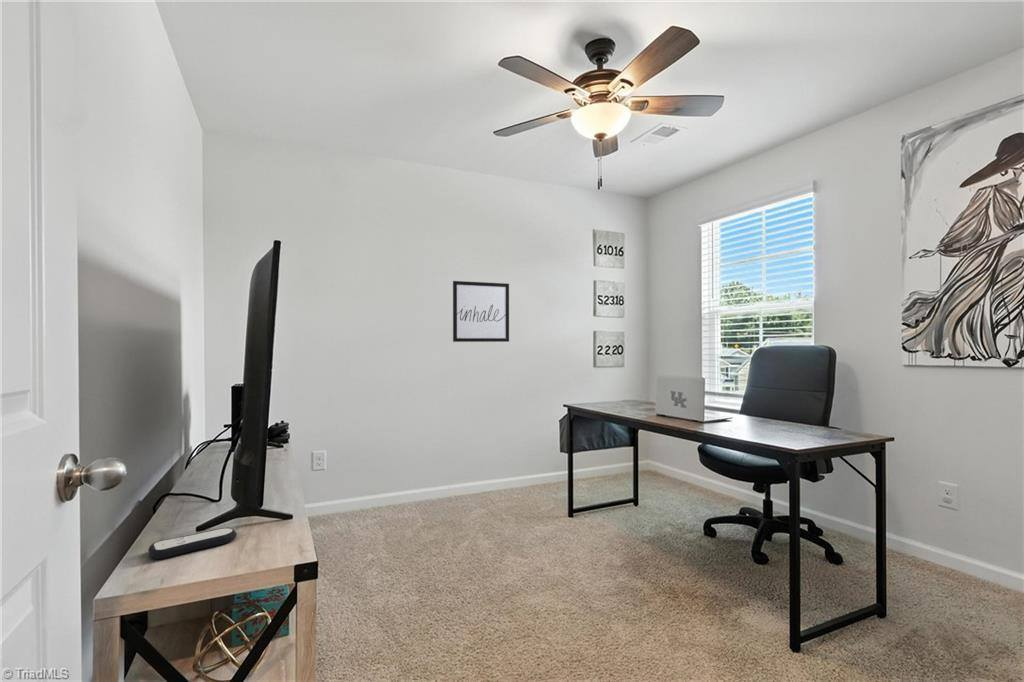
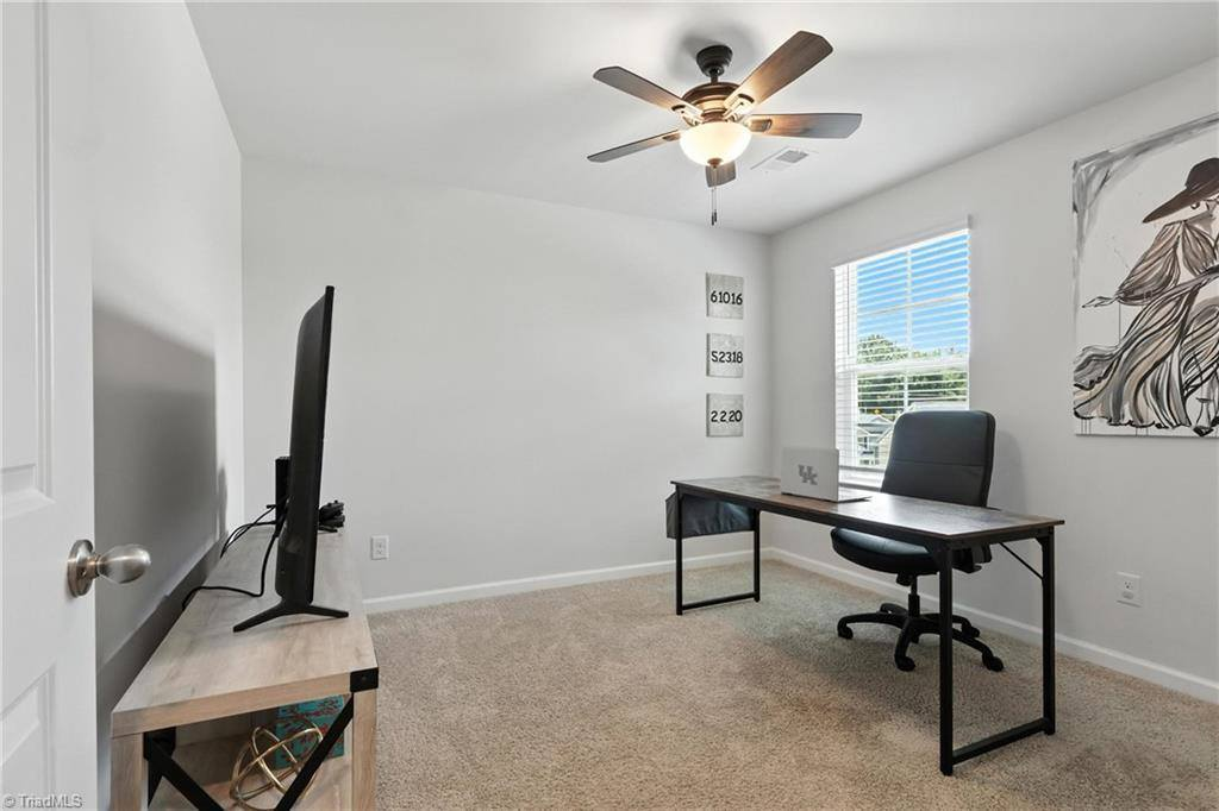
- wall art (481, 312)
- remote control (194, 541)
